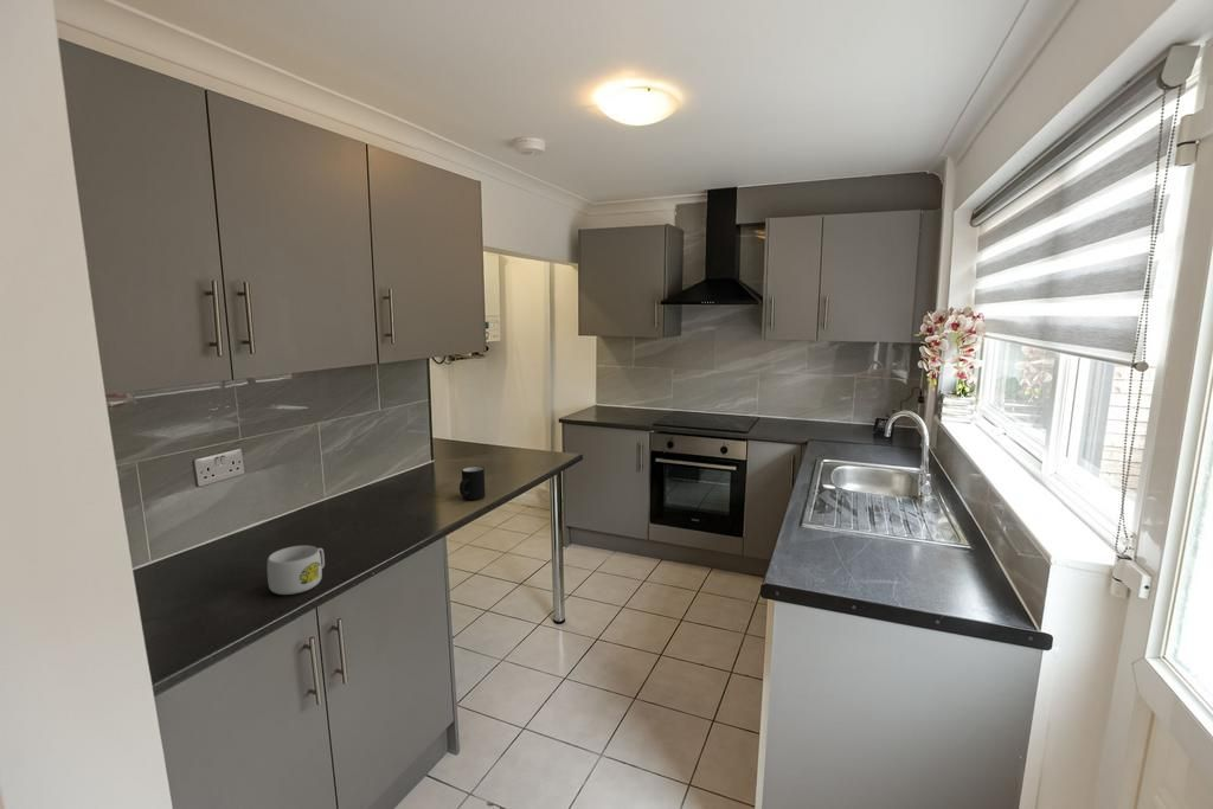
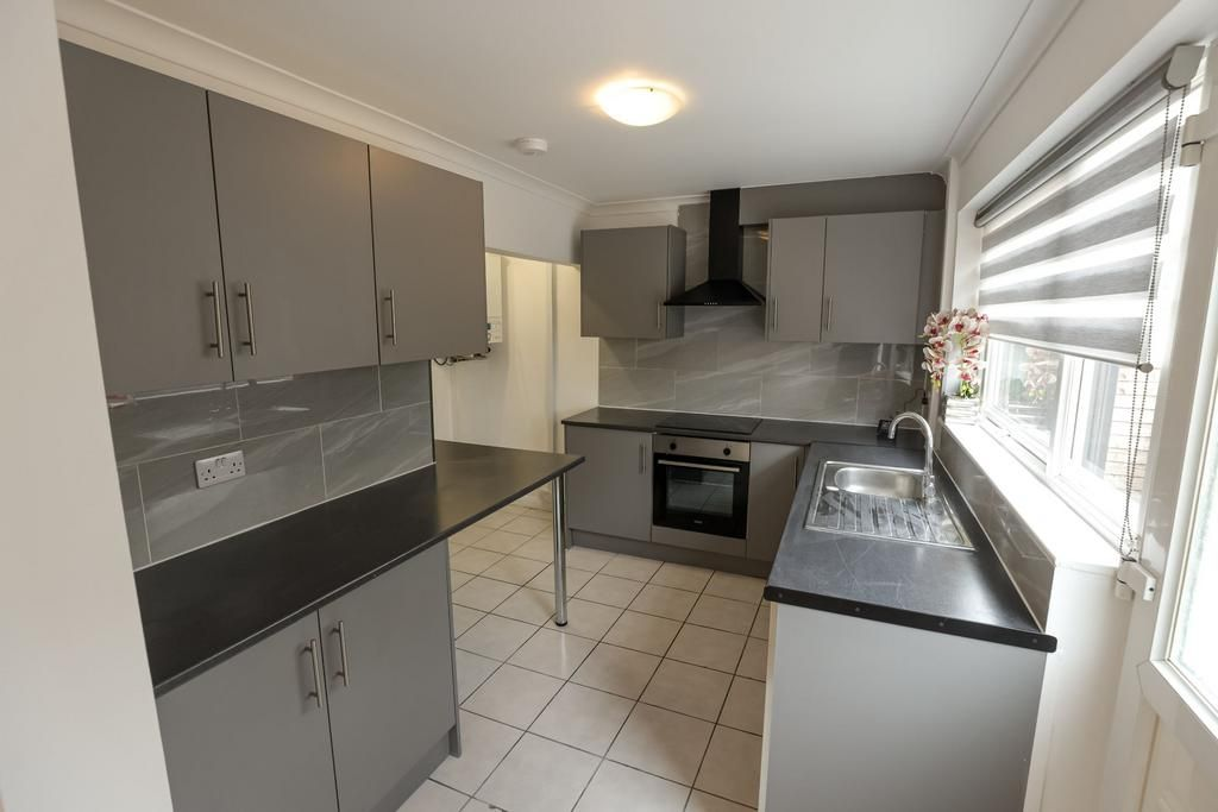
- mug (470, 484)
- mug (295, 569)
